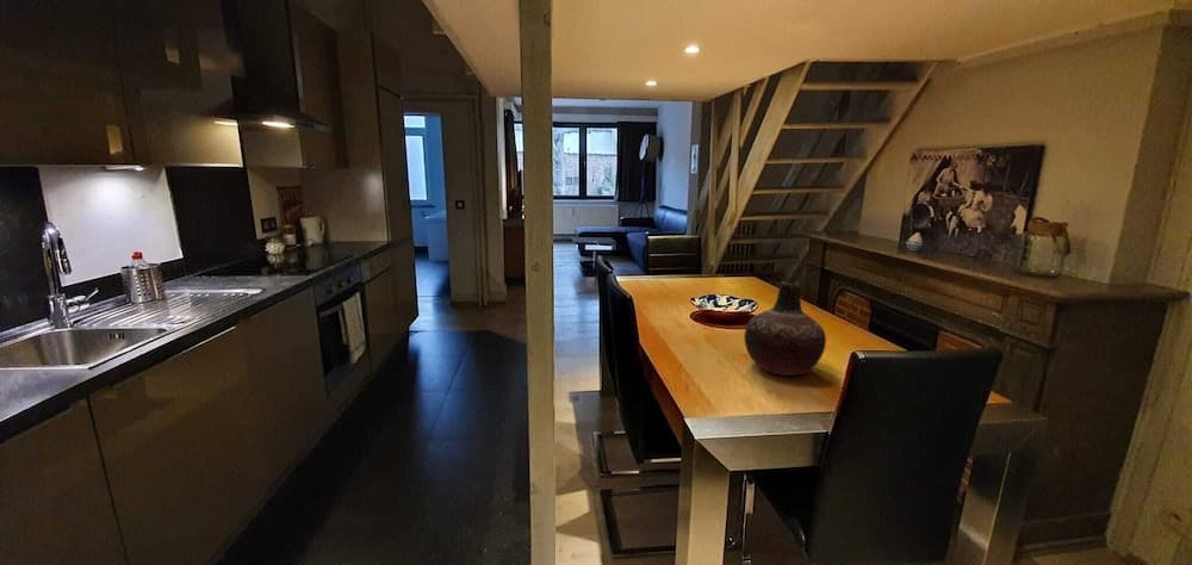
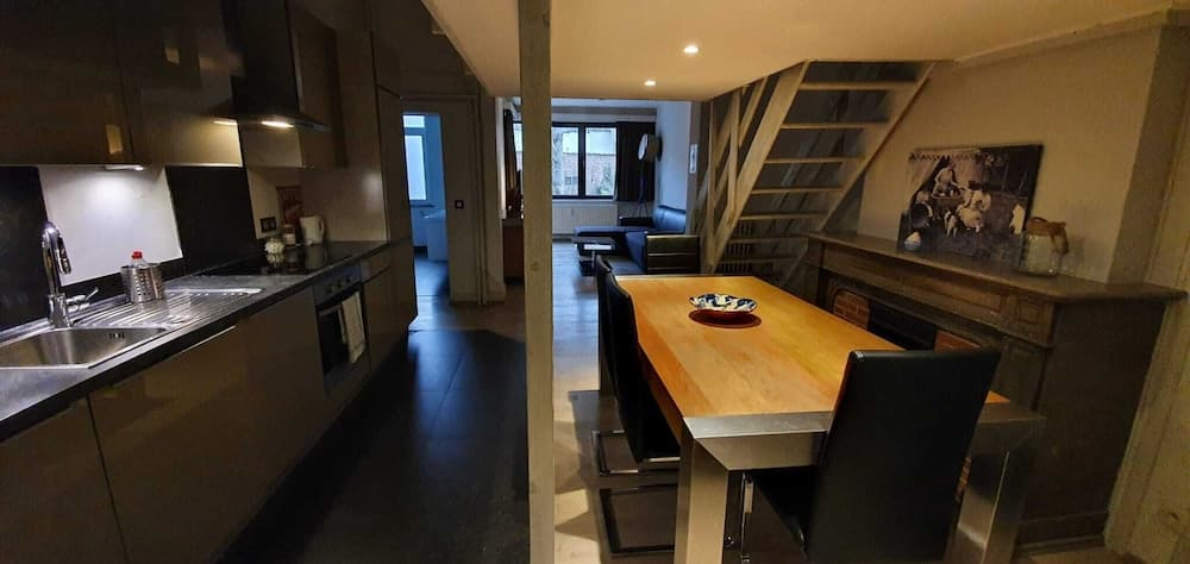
- vase (784, 325)
